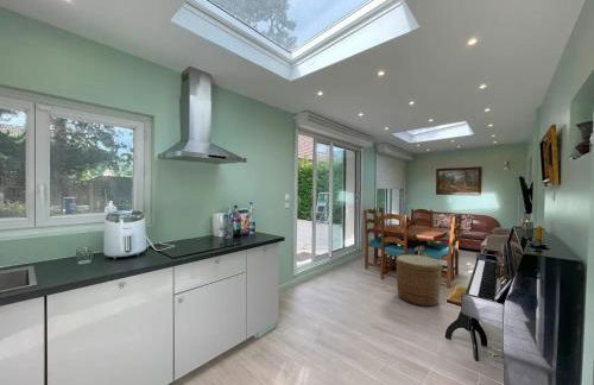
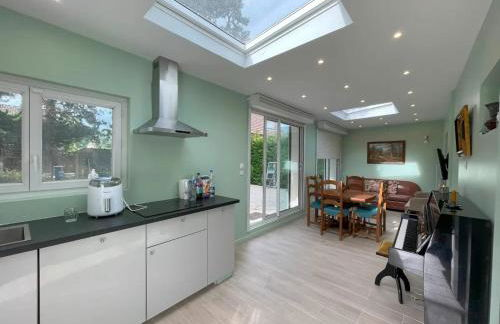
- basket (417, 278)
